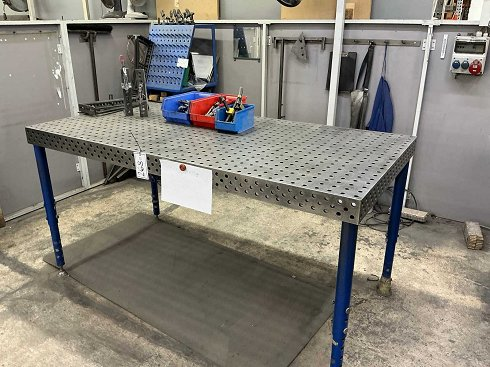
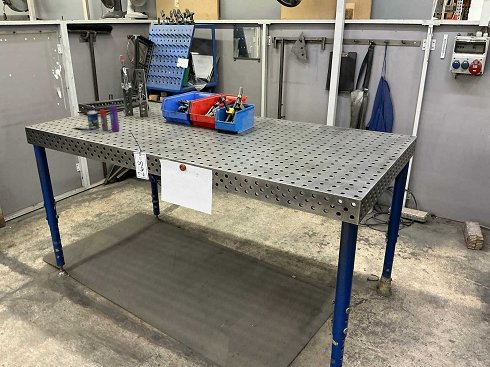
+ spray can (92, 116)
